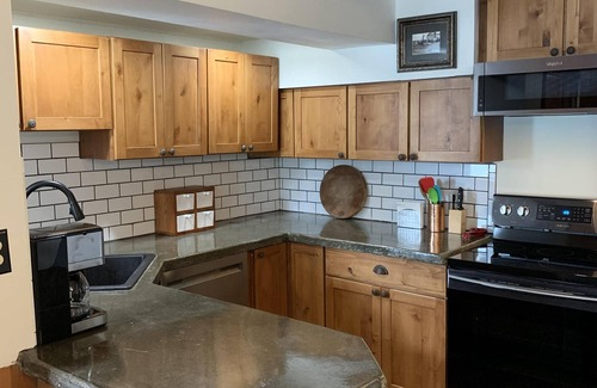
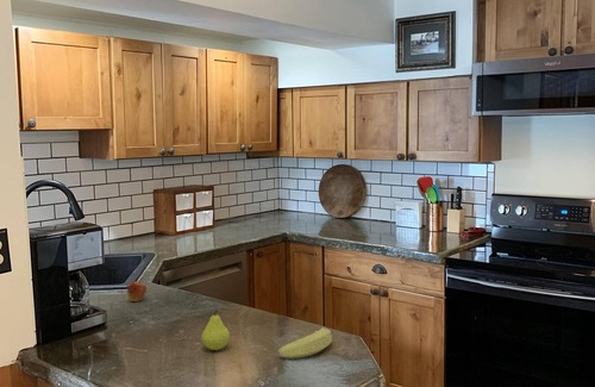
+ fruit (137, 289)
+ fruit (215, 329)
+ banana (307, 338)
